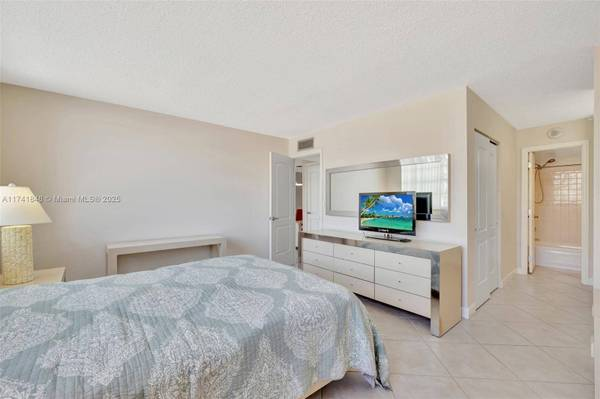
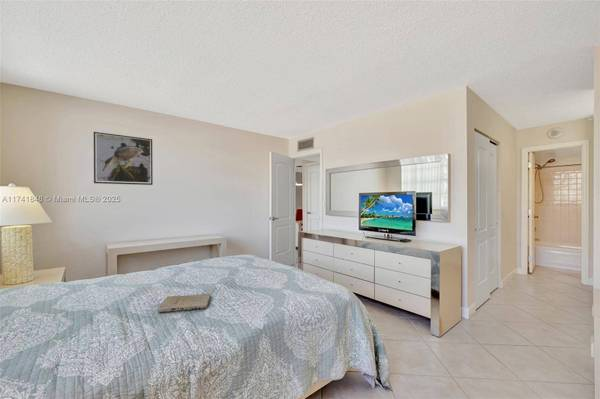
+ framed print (124, 159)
+ book (186, 302)
